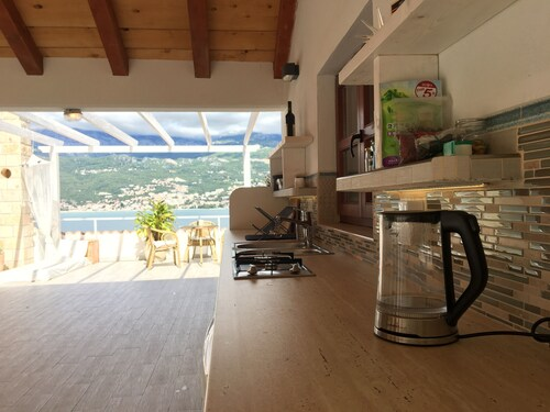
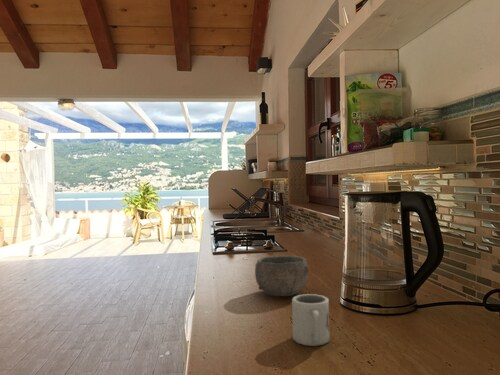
+ cup (311, 320)
+ bowl (282, 275)
